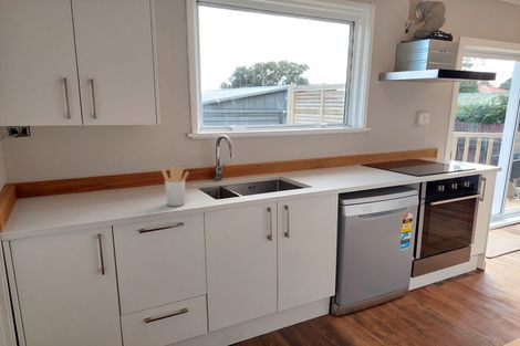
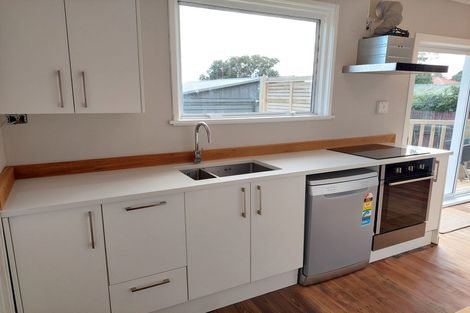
- utensil holder (175, 185)
